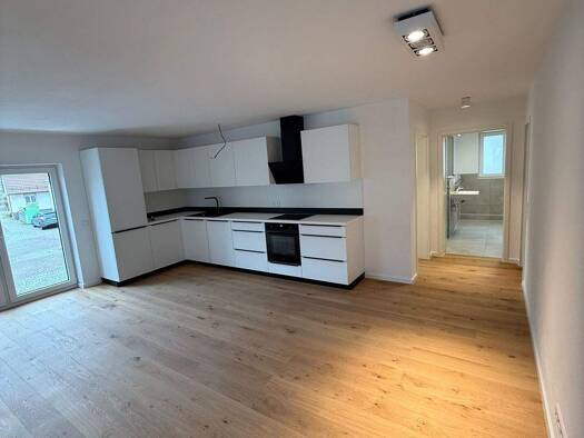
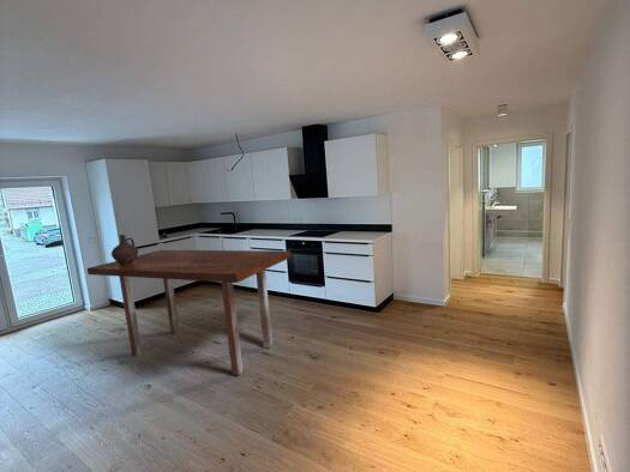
+ ceramic jug (124, 249)
+ dining table (175, 305)
